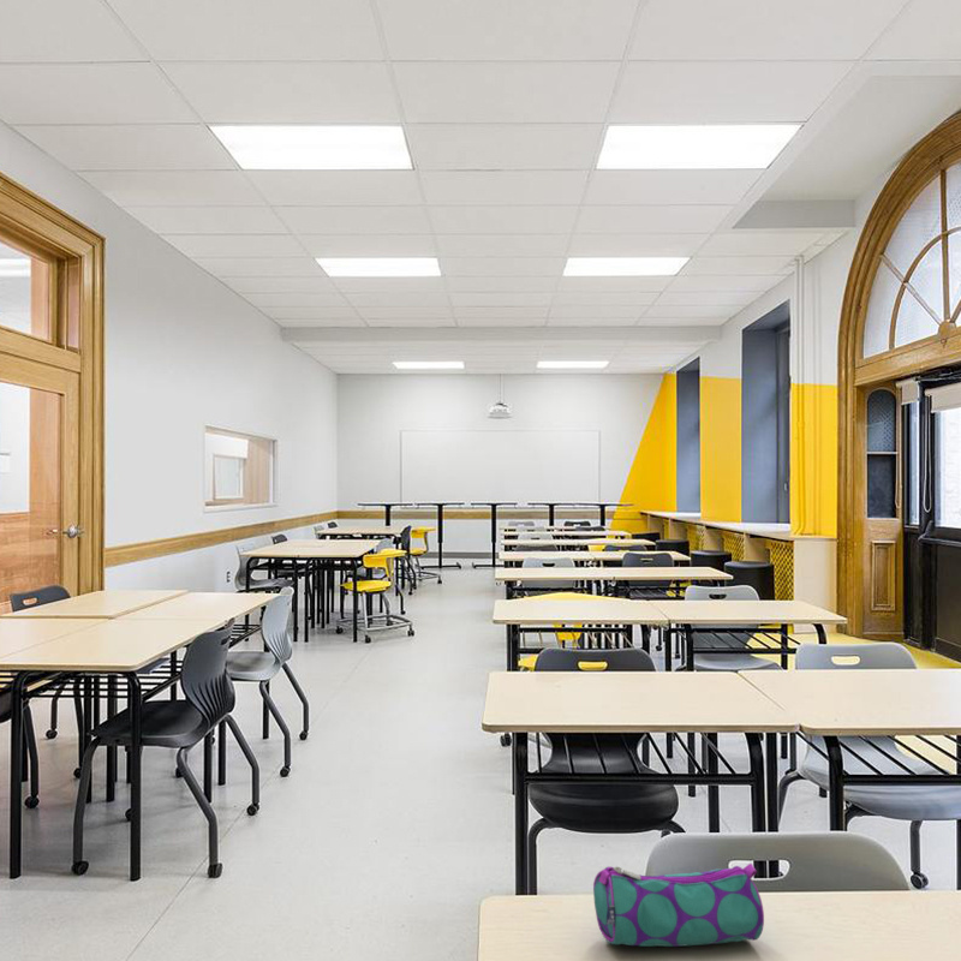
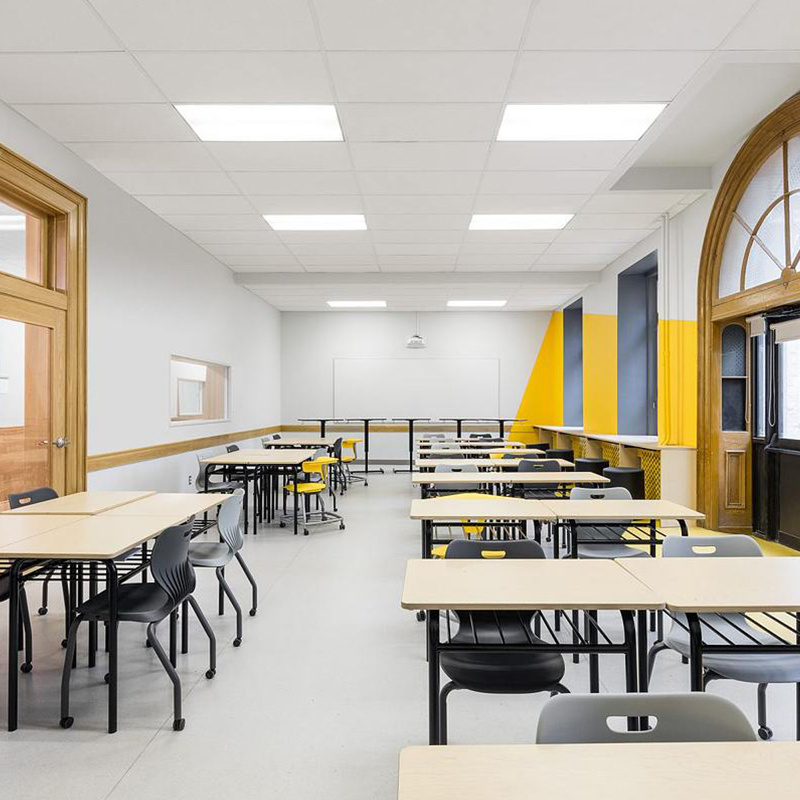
- pencil case (676, 902)
